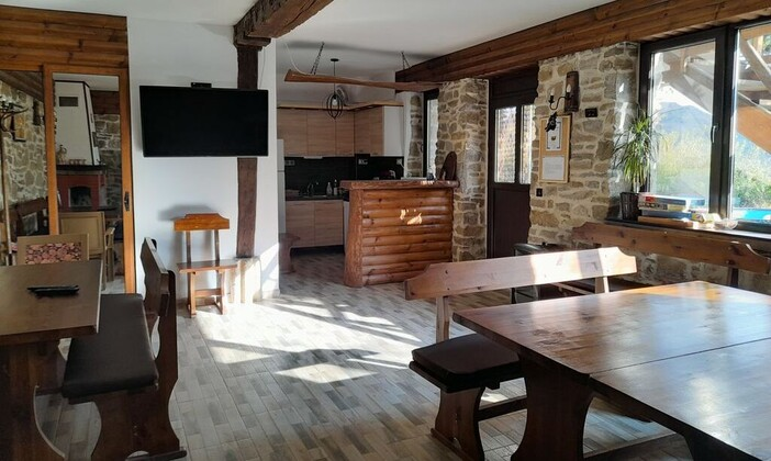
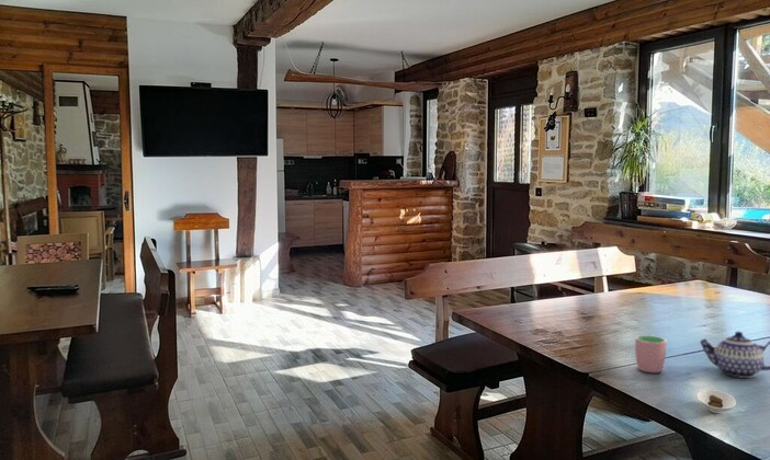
+ cup (649, 353)
+ saucer (715, 402)
+ teapot (739, 352)
